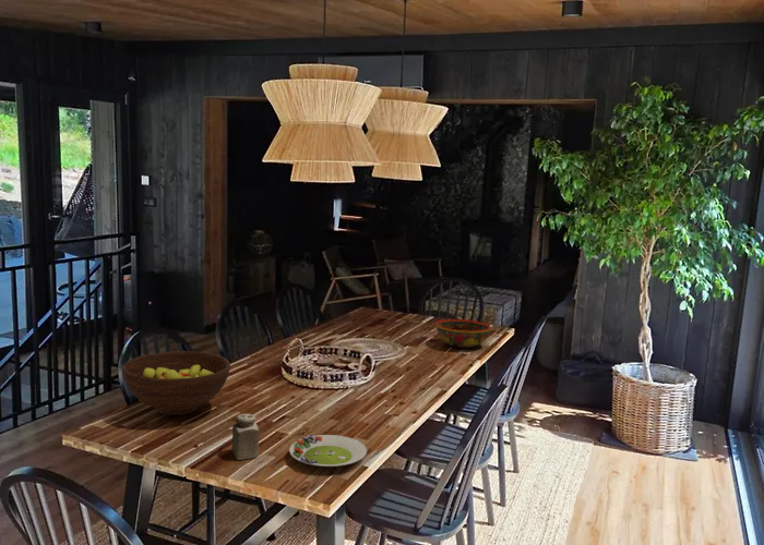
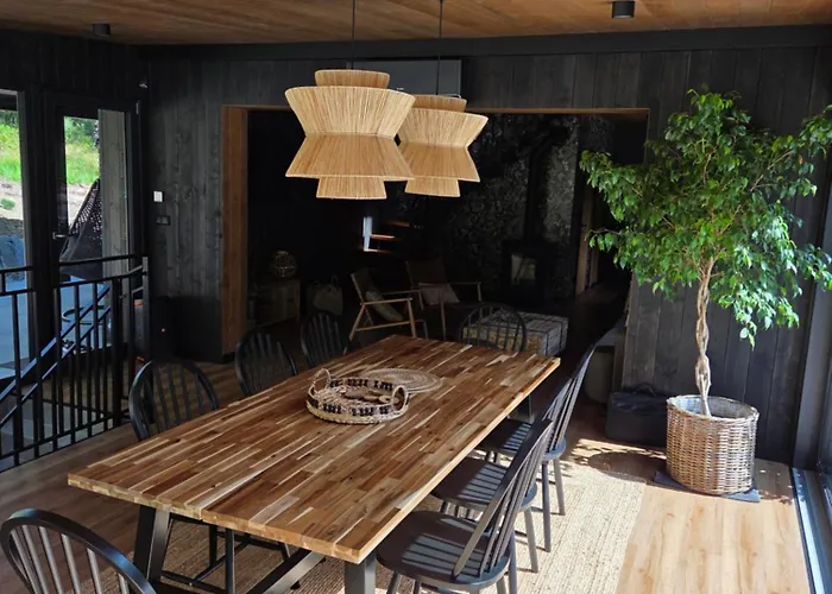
- salad plate (327, 451)
- bowl (463, 335)
- salt shaker (244, 435)
- fruit bowl (177, 387)
